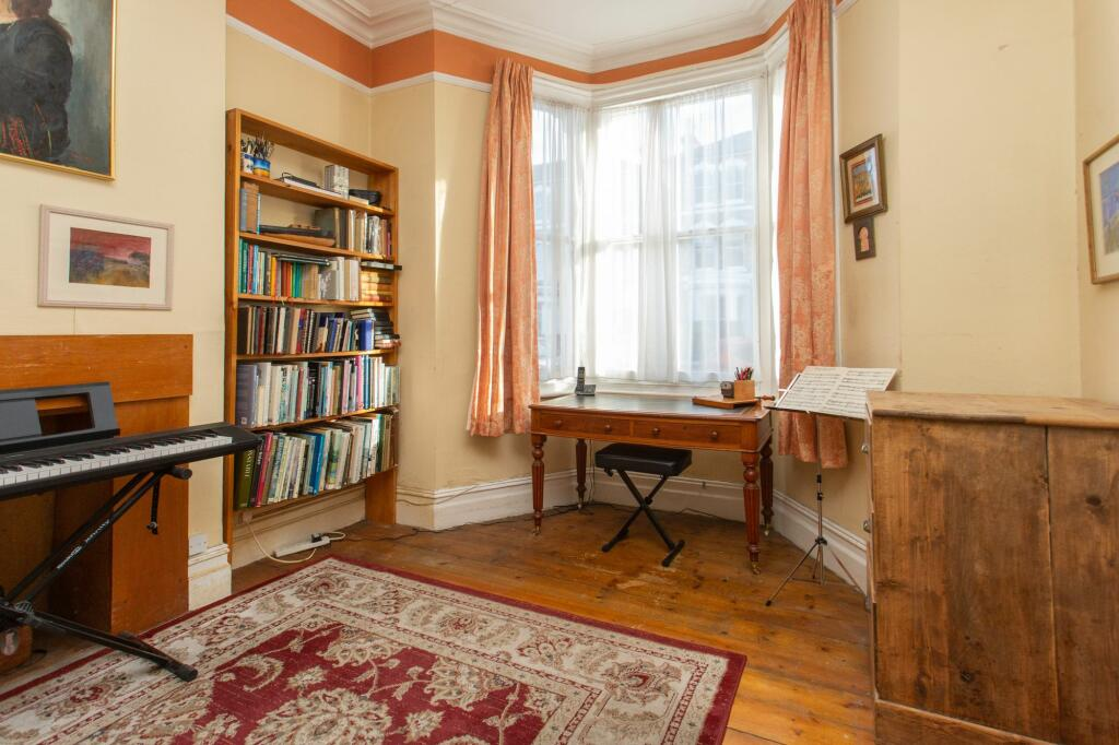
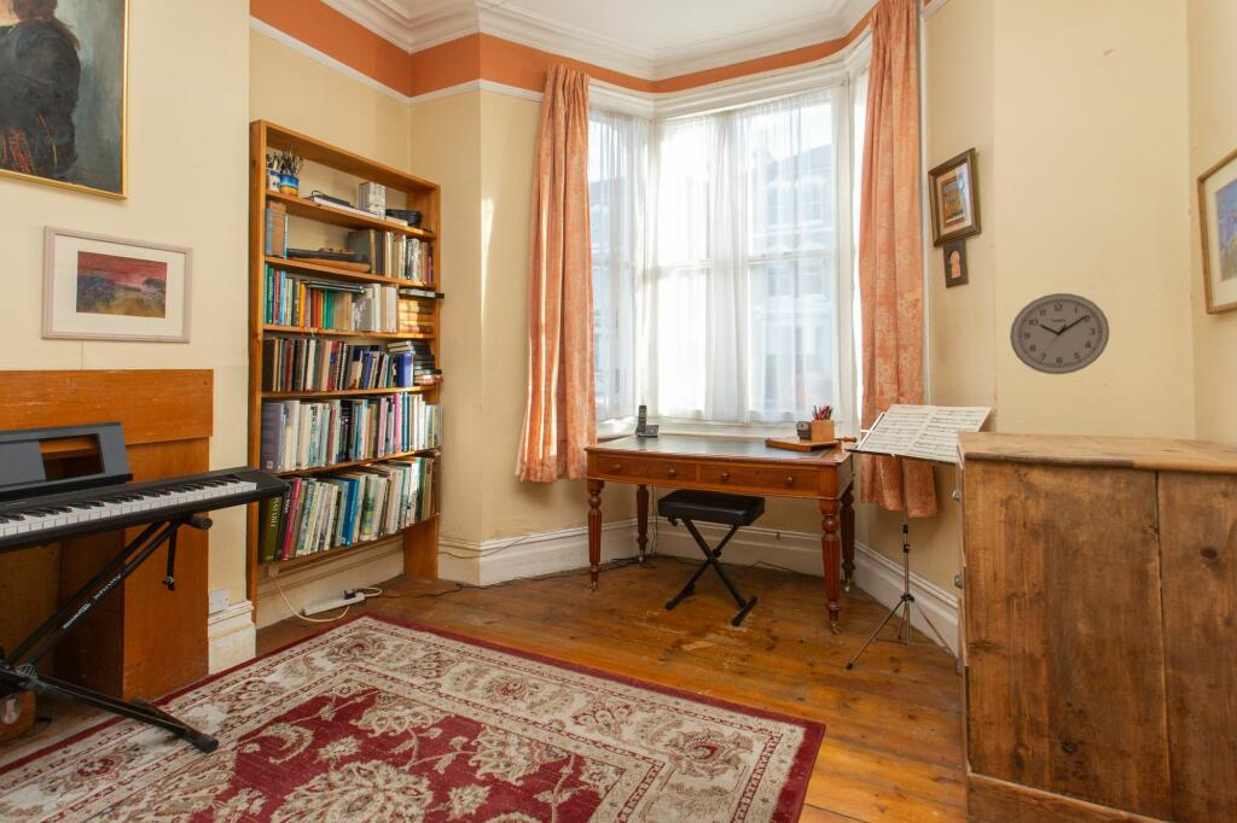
+ wall clock (1058, 333)
